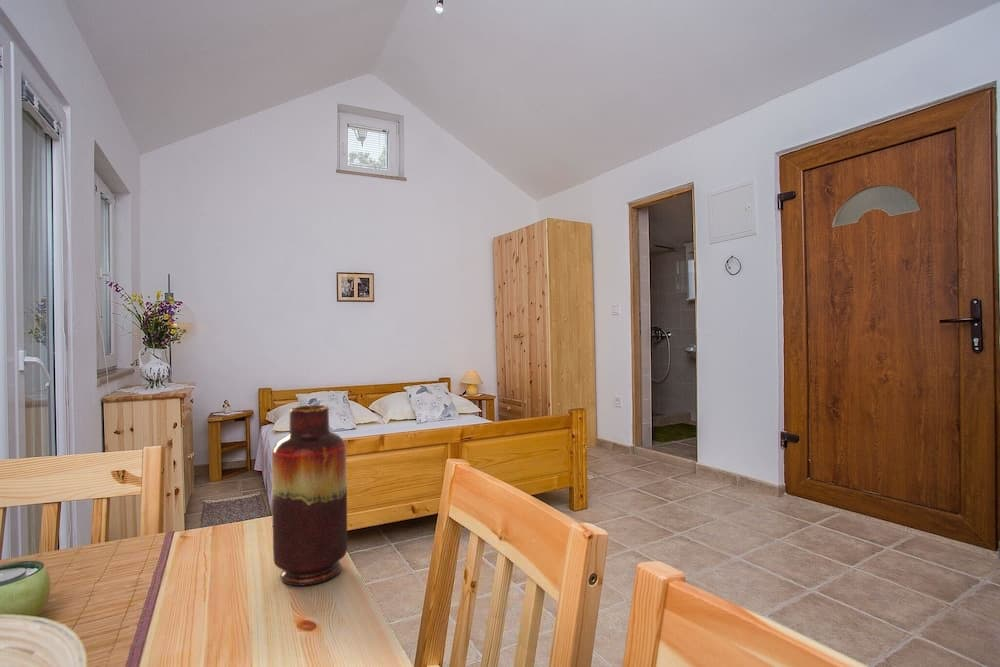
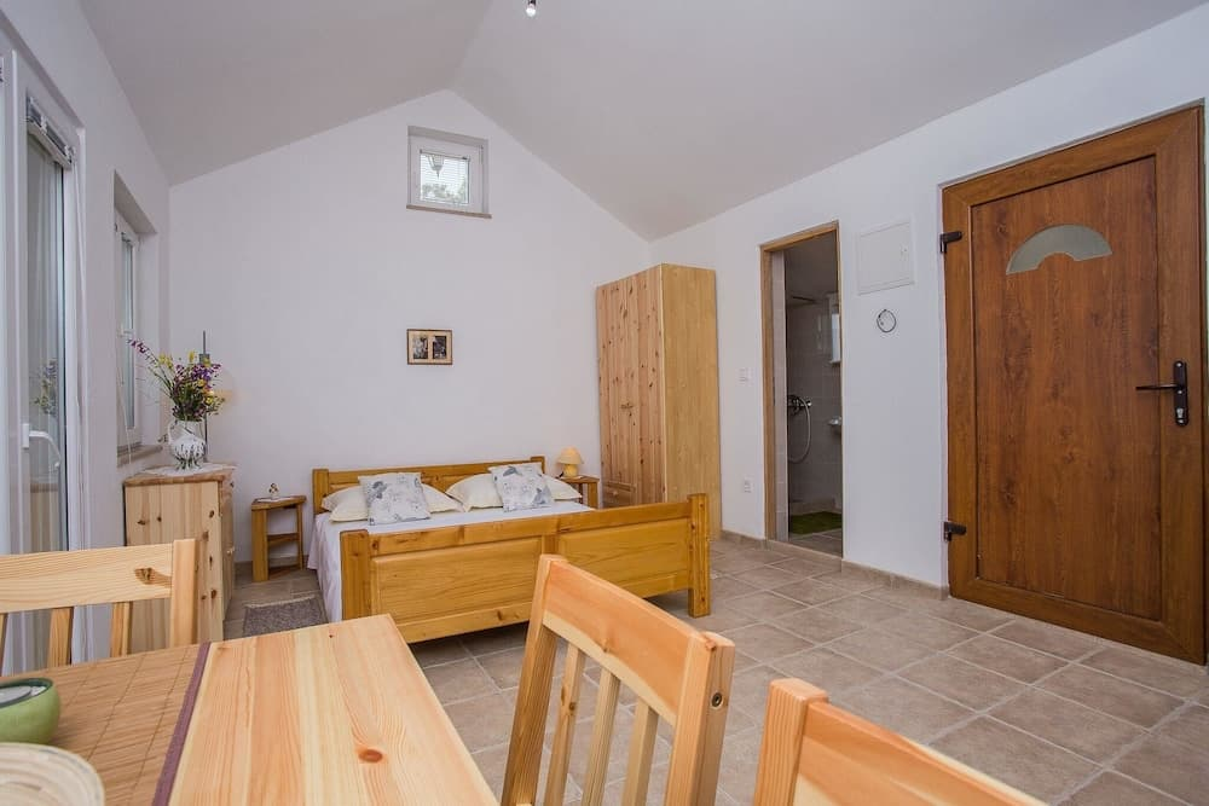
- vase (310, 489)
